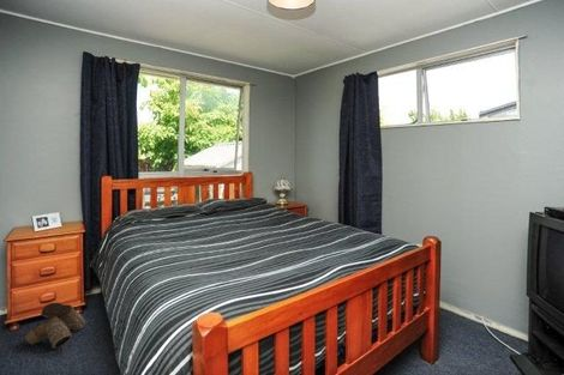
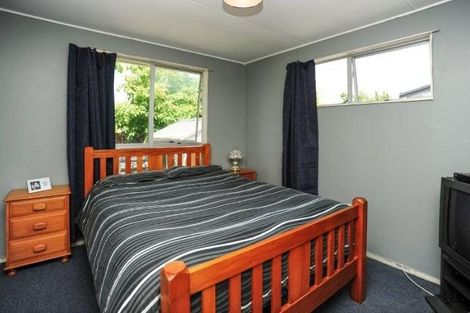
- boots (58, 322)
